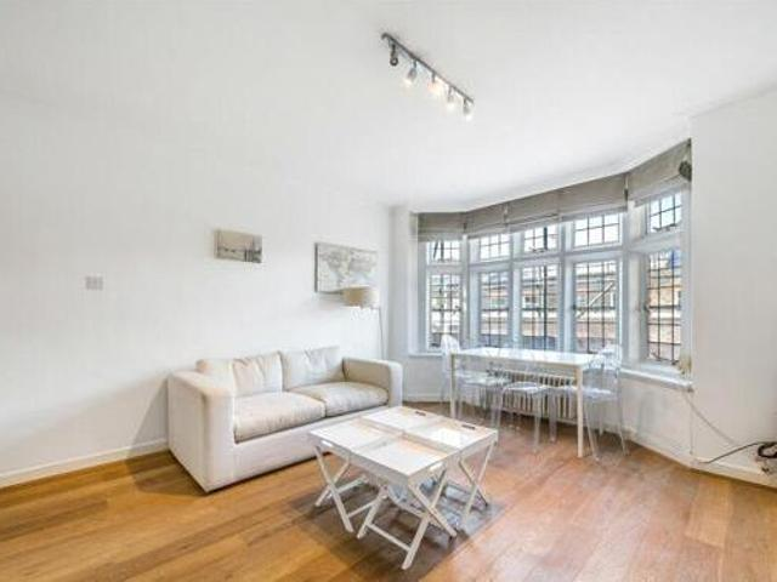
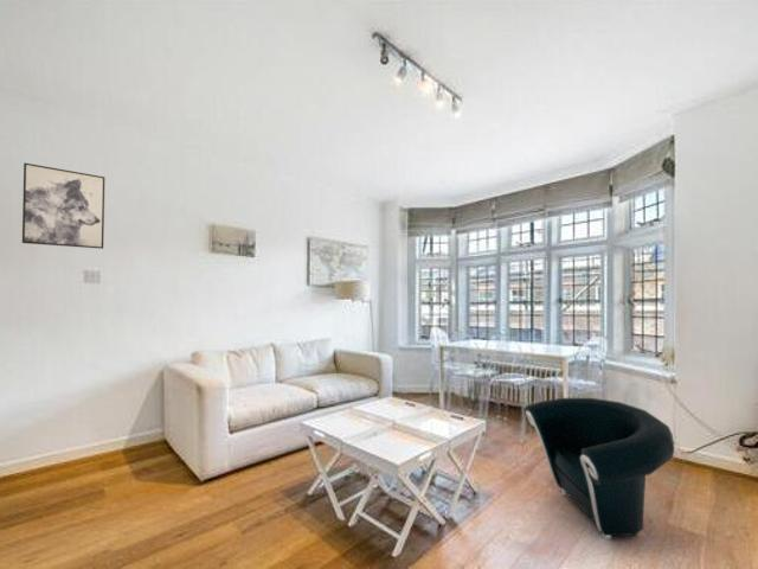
+ armchair (602, 461)
+ wall art (65, 207)
